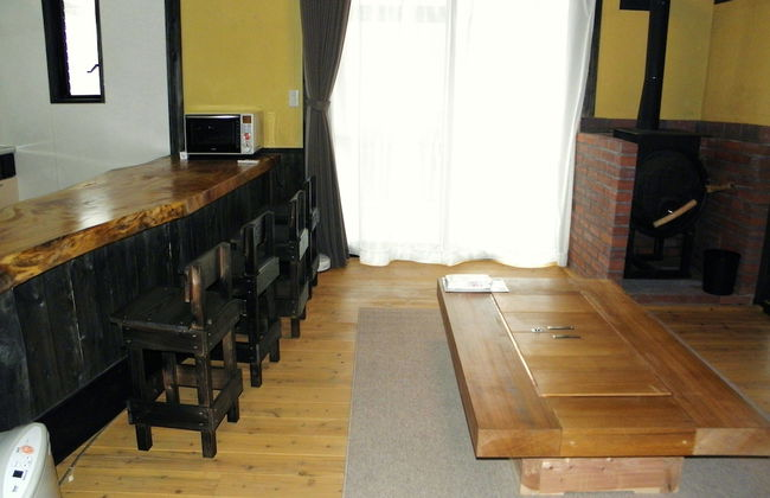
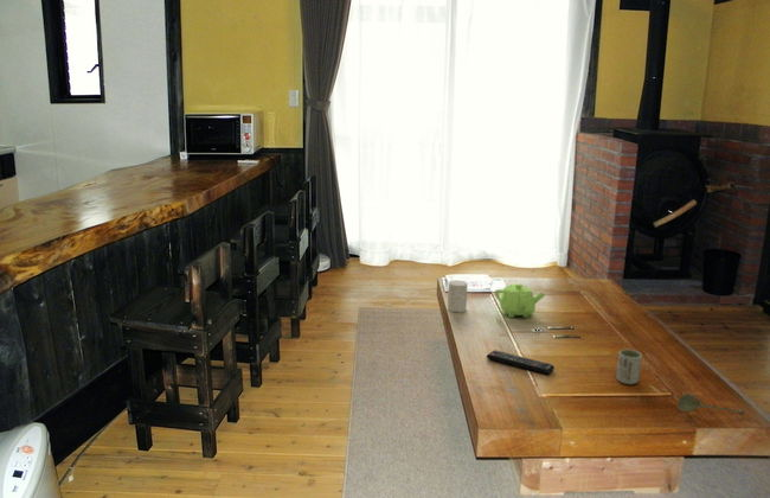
+ soupspoon (710, 406)
+ teapot (519, 299)
+ cup (457, 295)
+ remote control (519, 362)
+ cup (628, 366)
